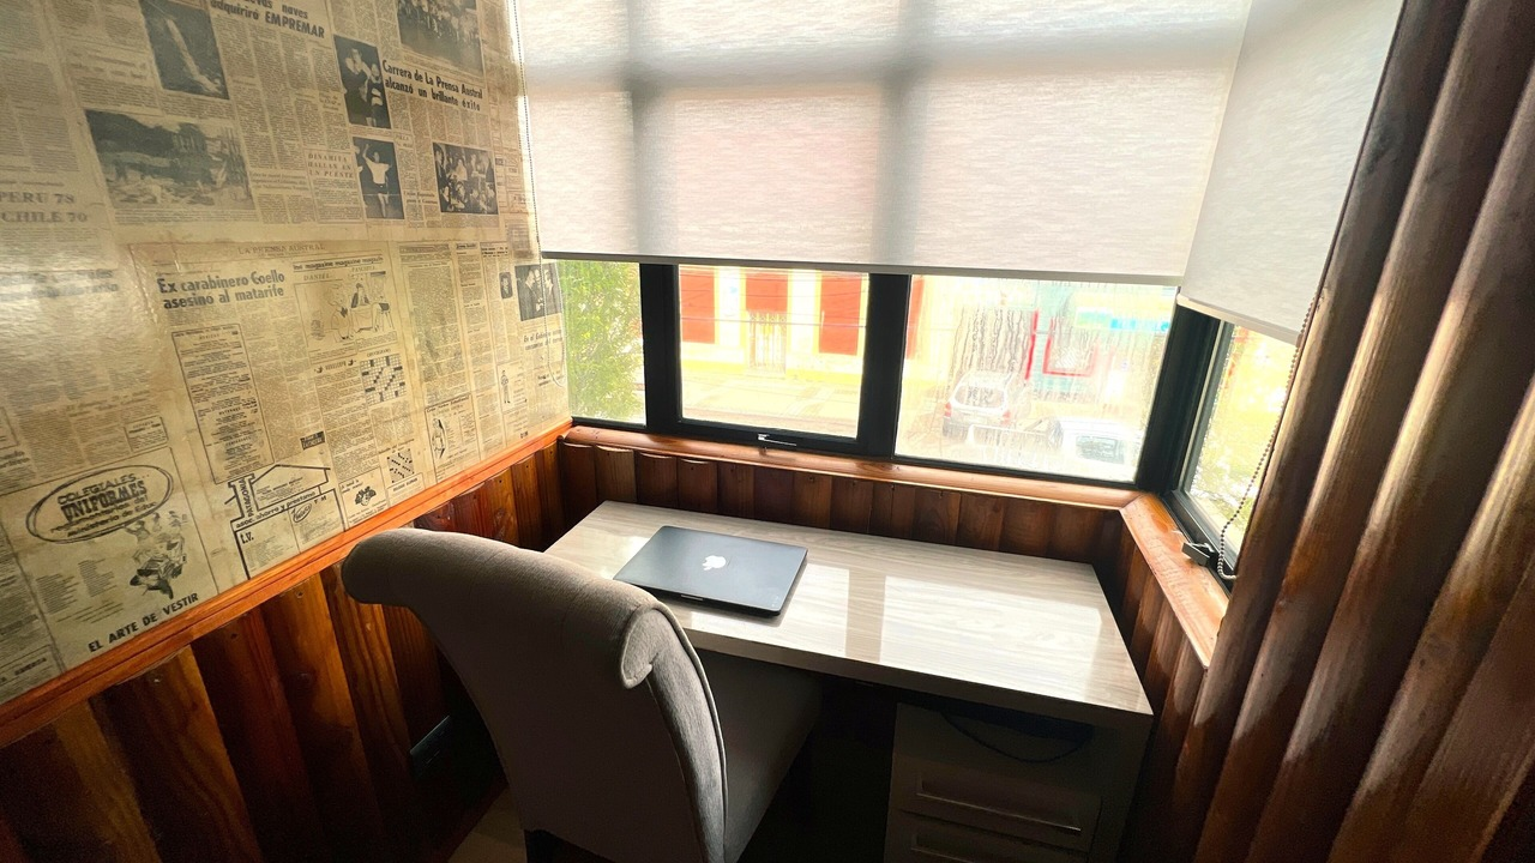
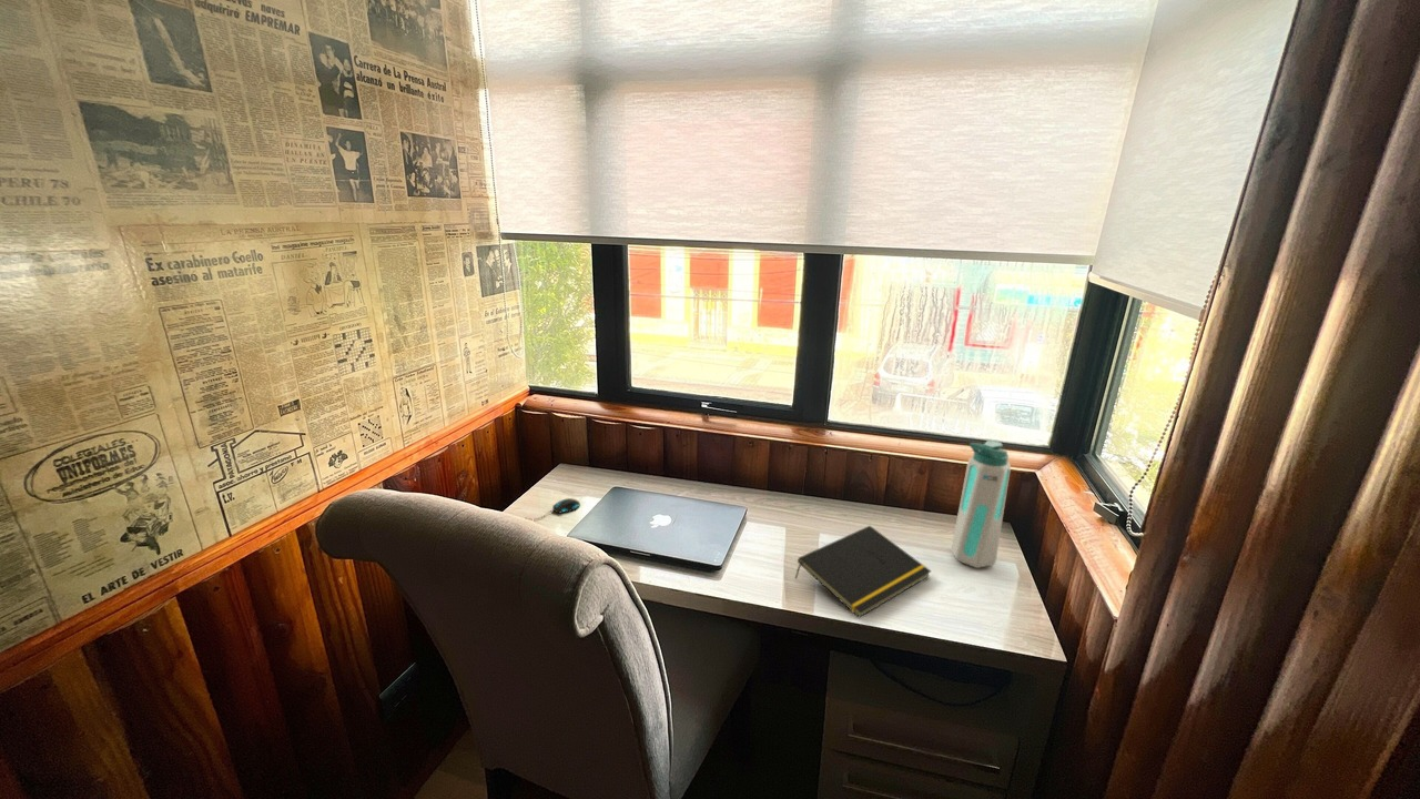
+ water bottle (981, 503)
+ mouse (552, 507)
+ notepad (864, 566)
